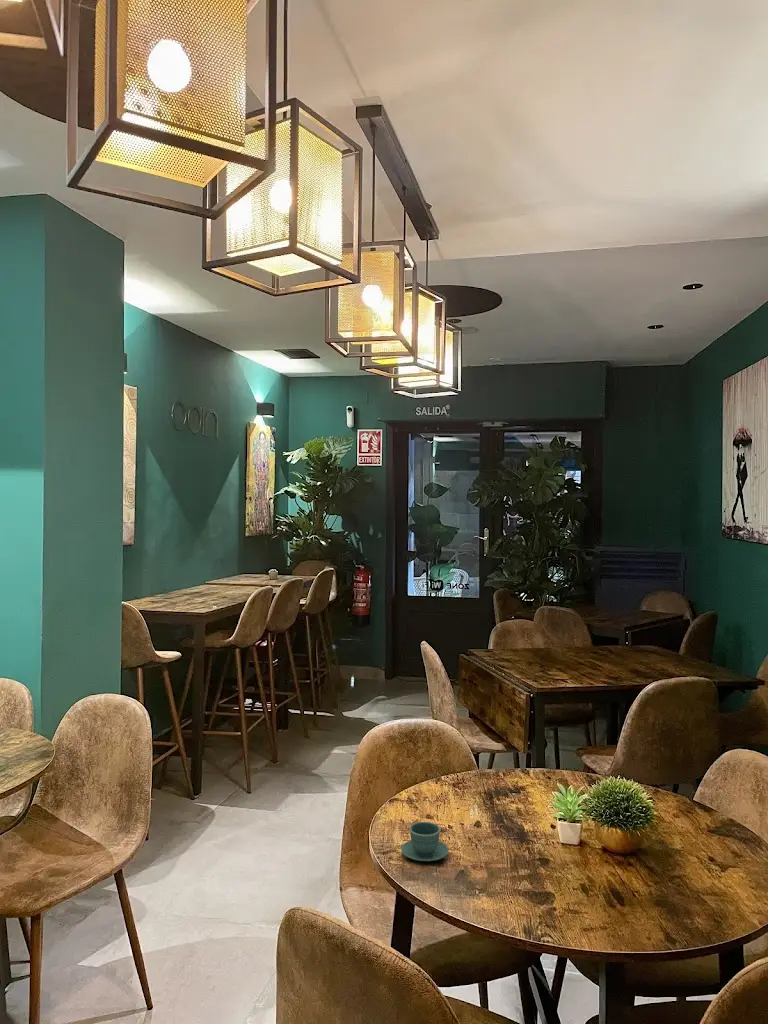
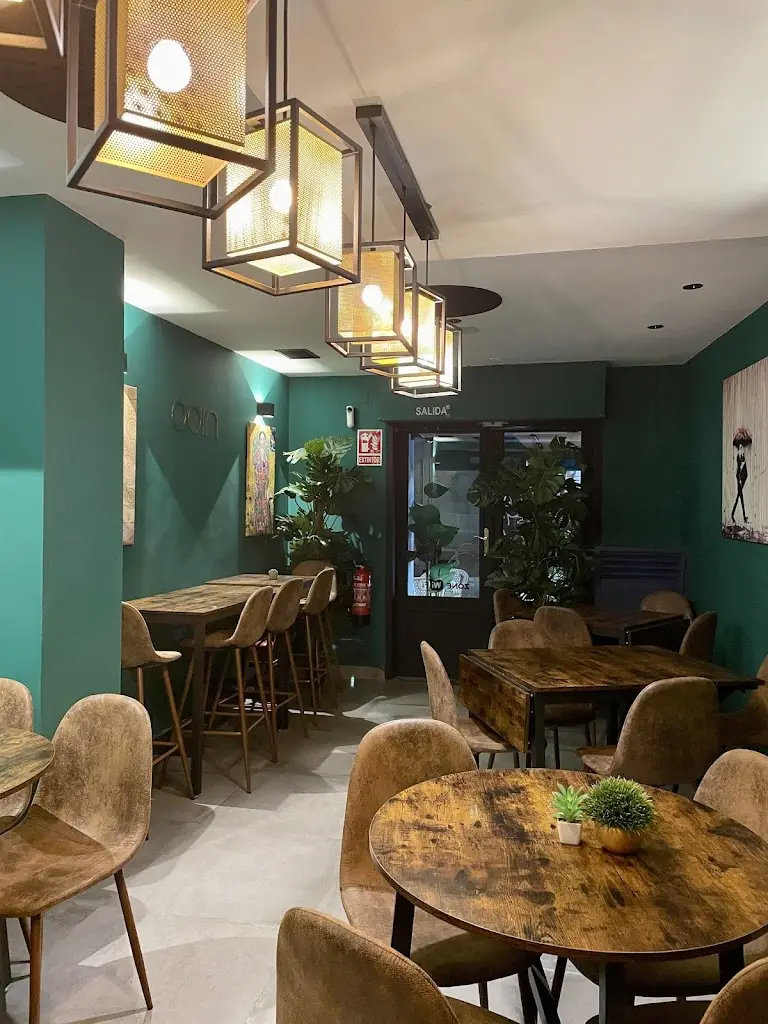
- teacup (424, 840)
